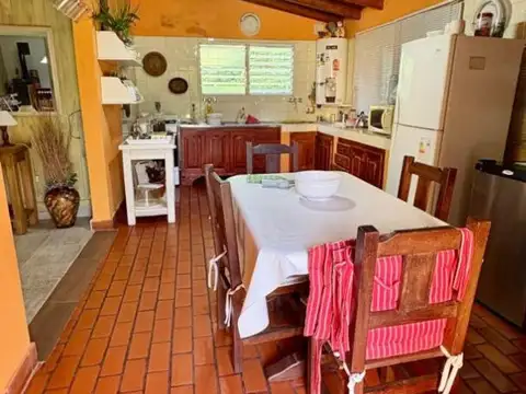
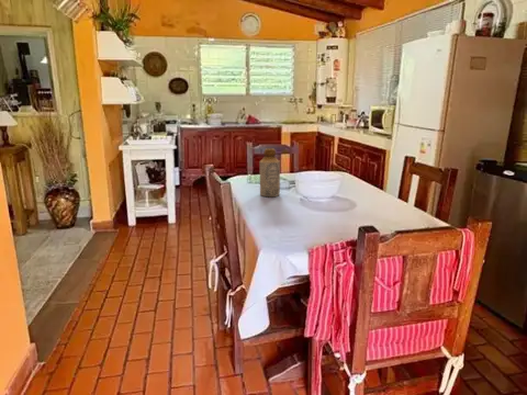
+ bottle (269, 171)
